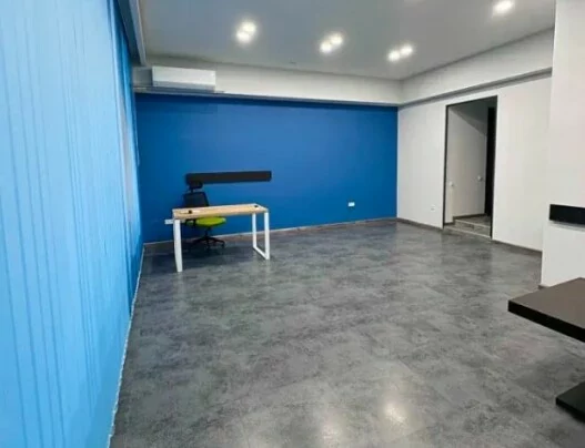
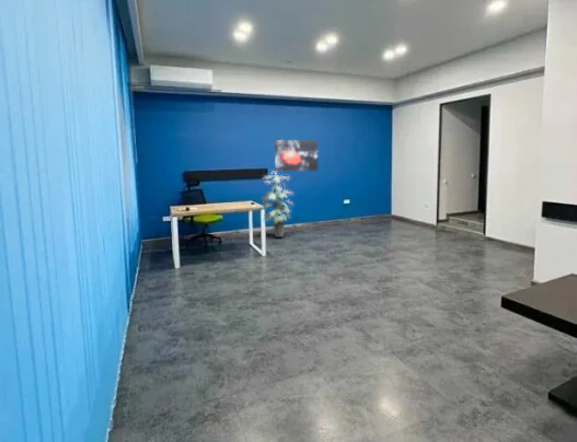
+ wall art (297, 155)
+ indoor plant (276, 205)
